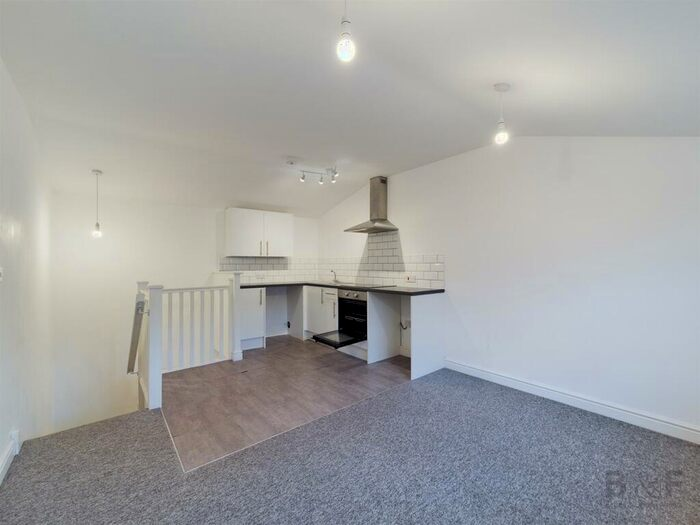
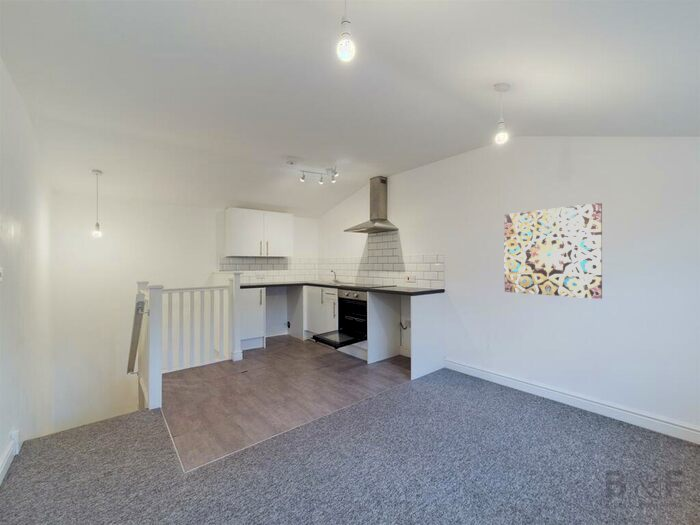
+ wall art (548, 252)
